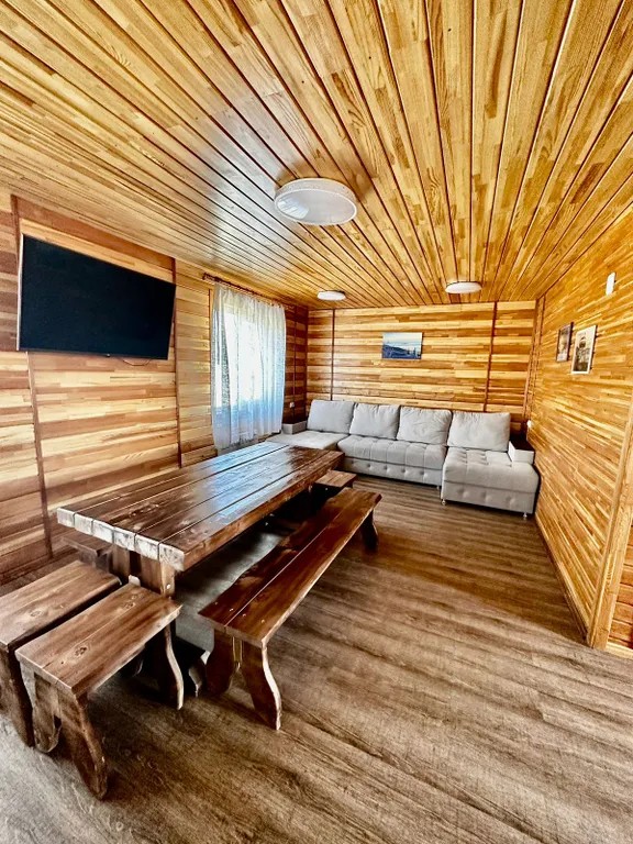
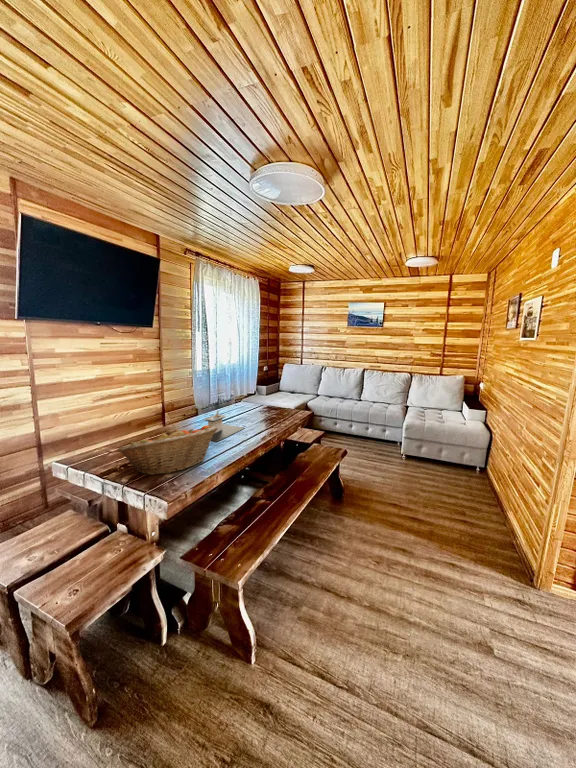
+ architectural model (215, 421)
+ fruit basket (171, 445)
